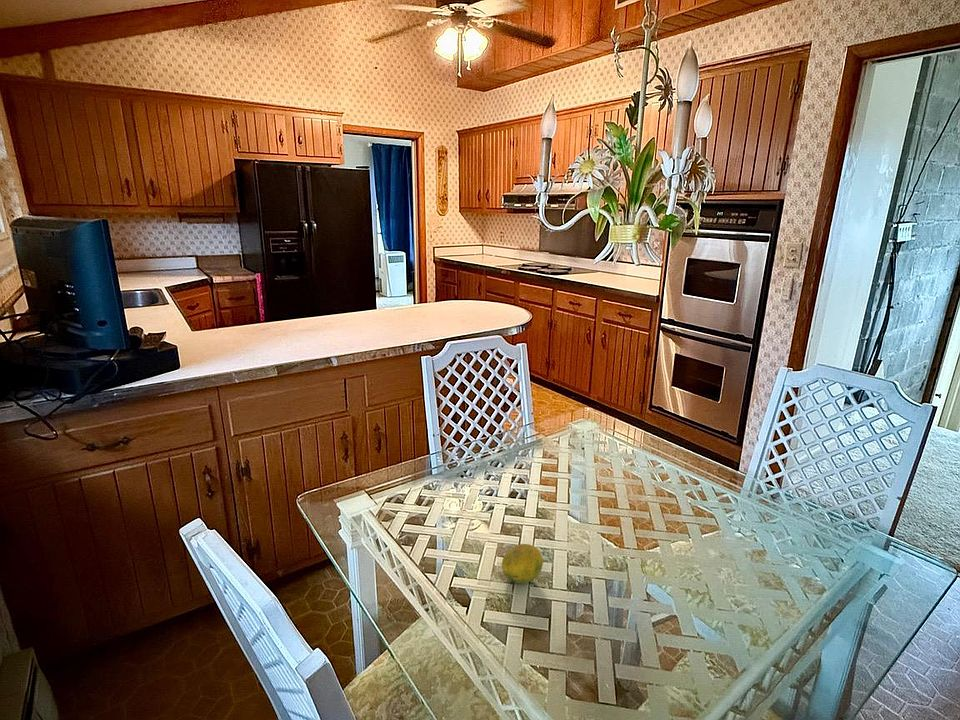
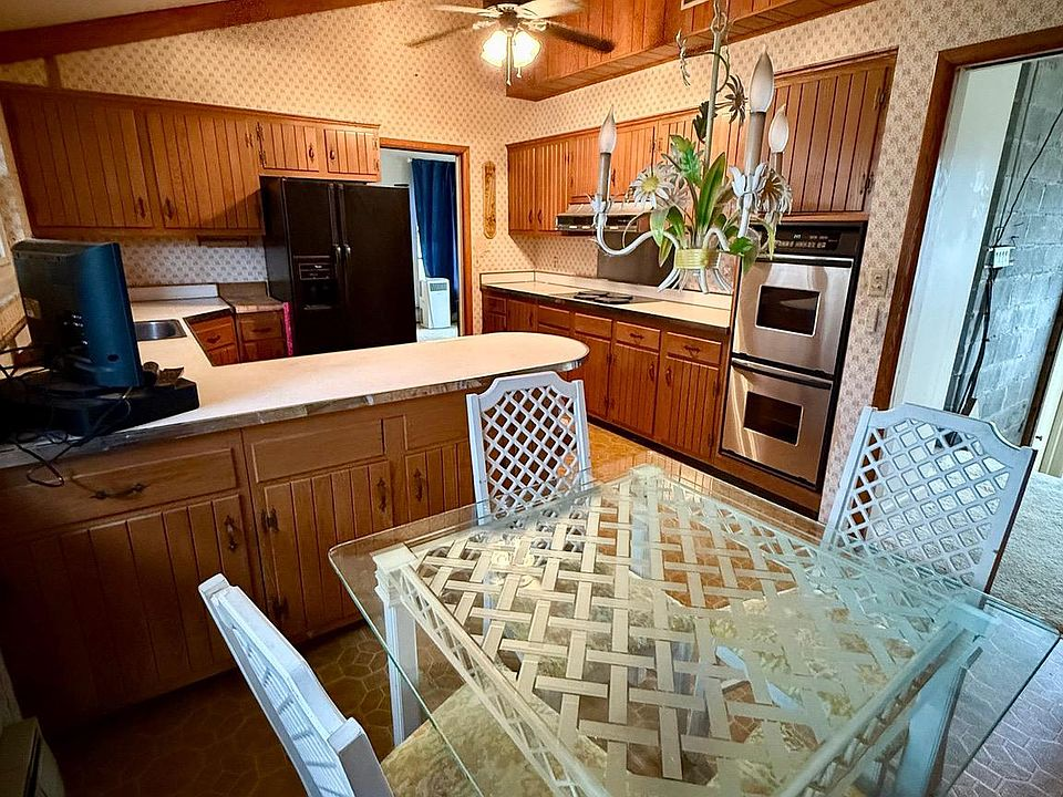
- fruit (522, 563)
